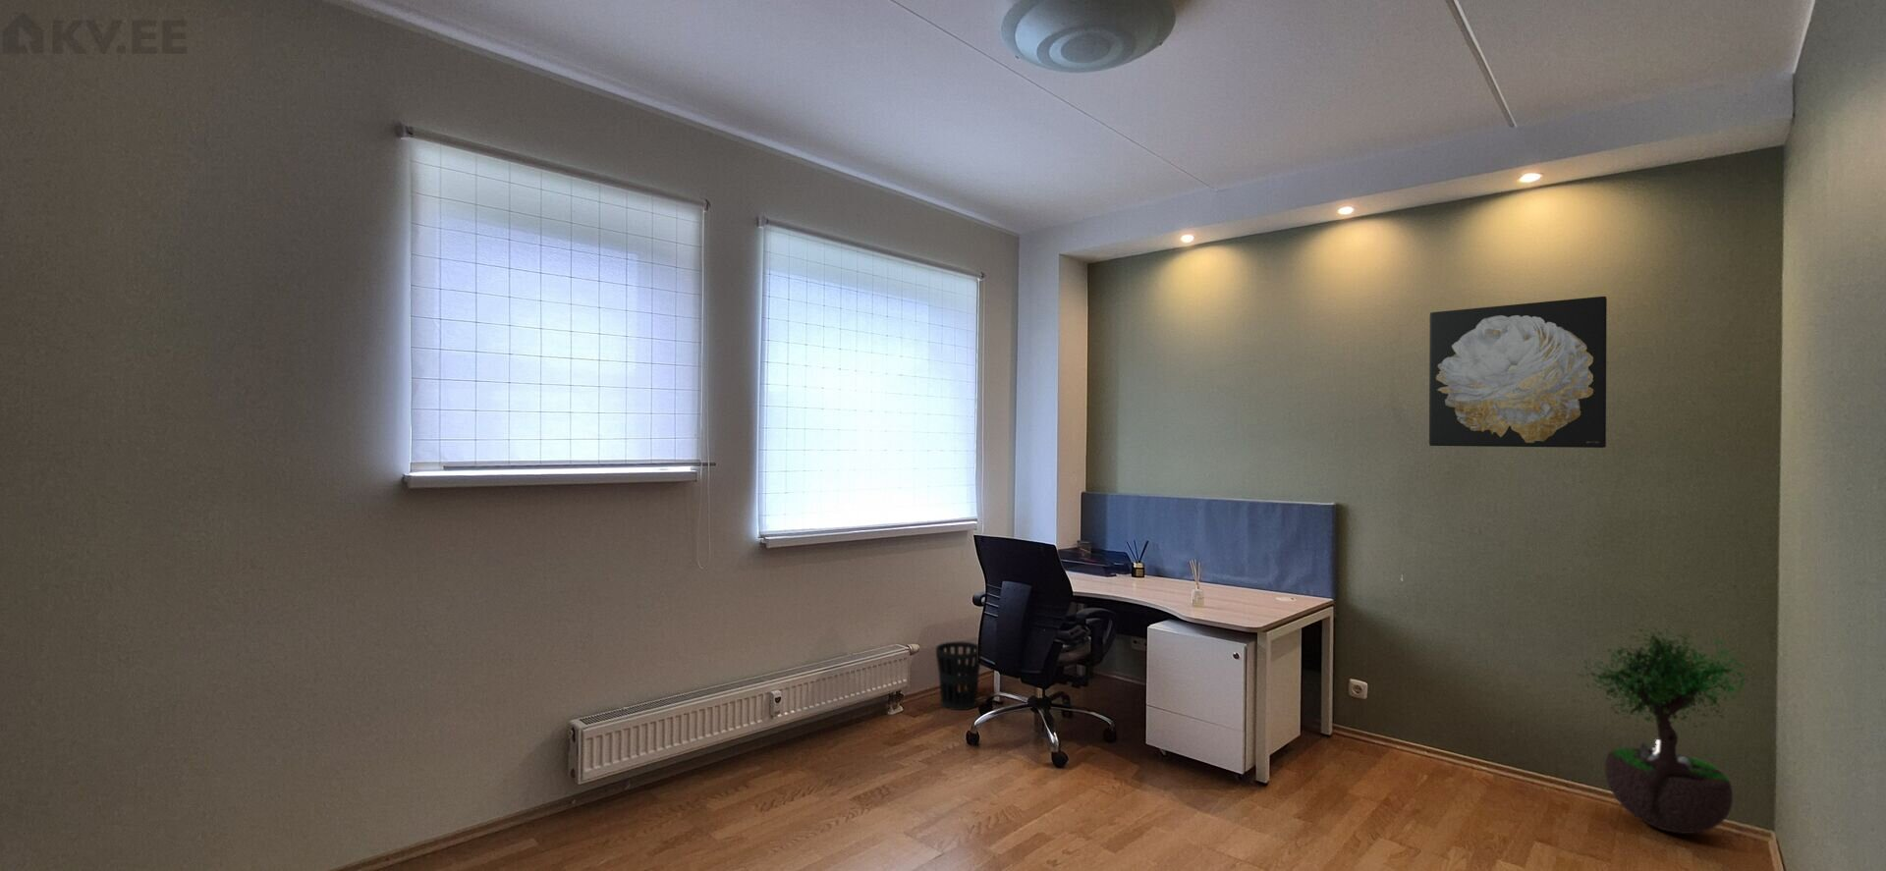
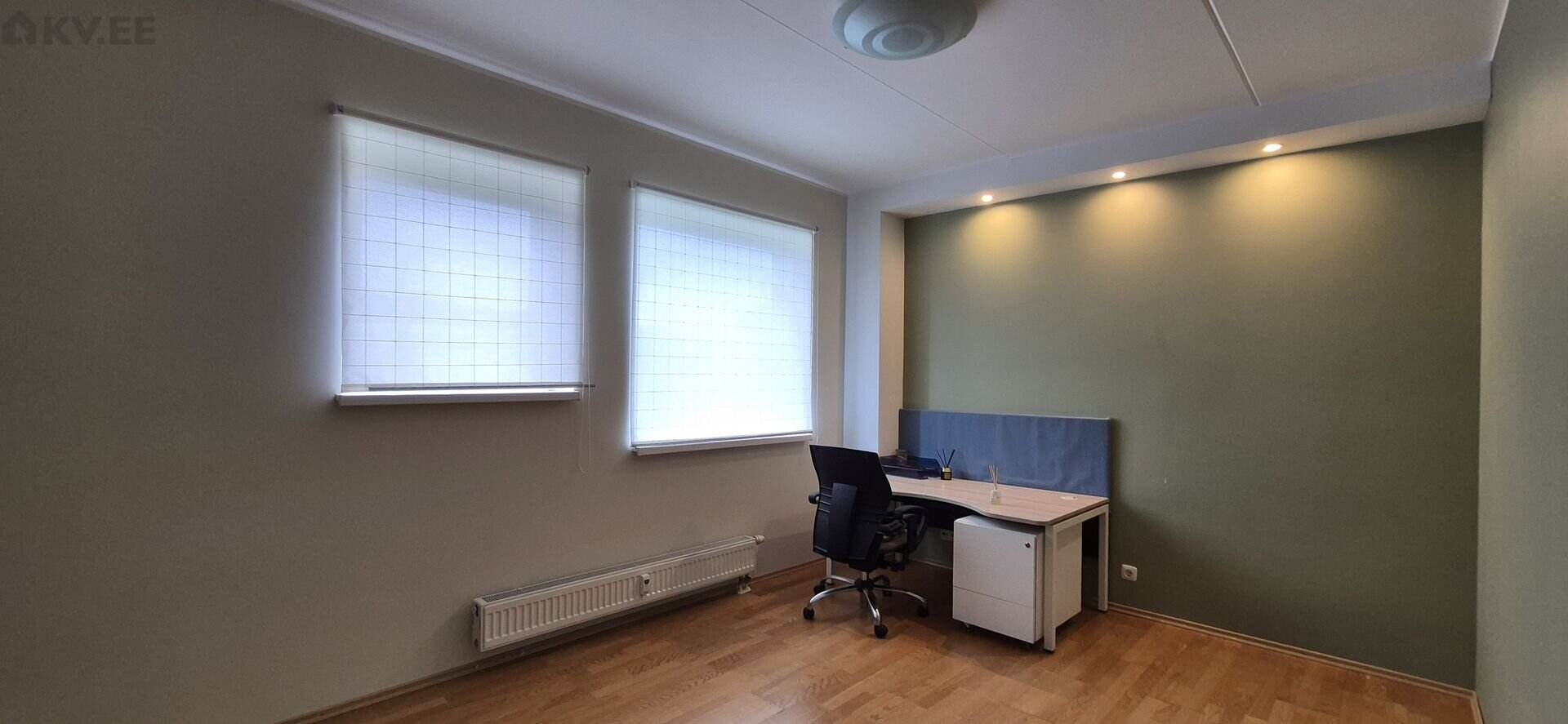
- potted tree (1661, 723)
- wall art (1512, 375)
- wastebasket (959, 676)
